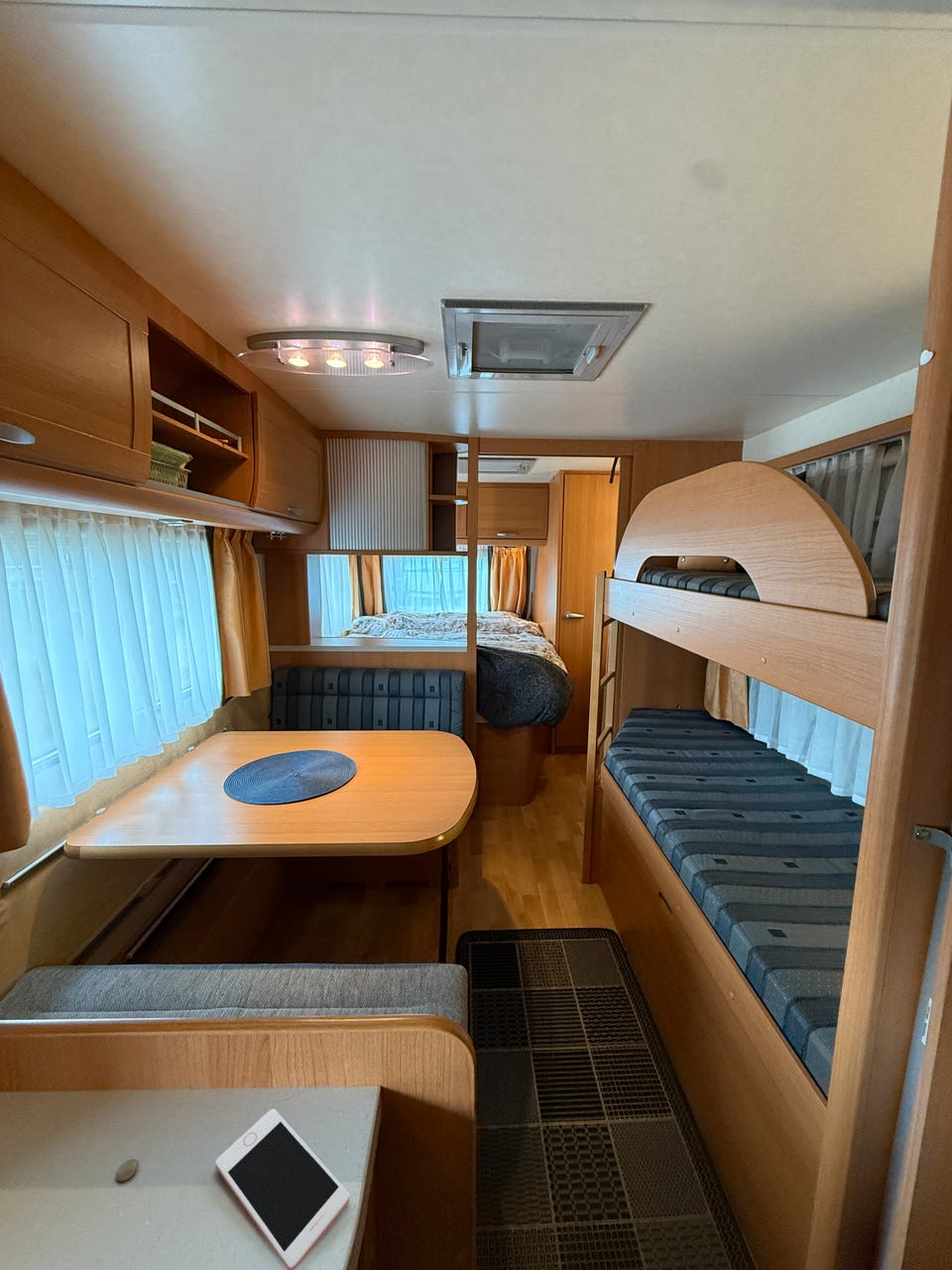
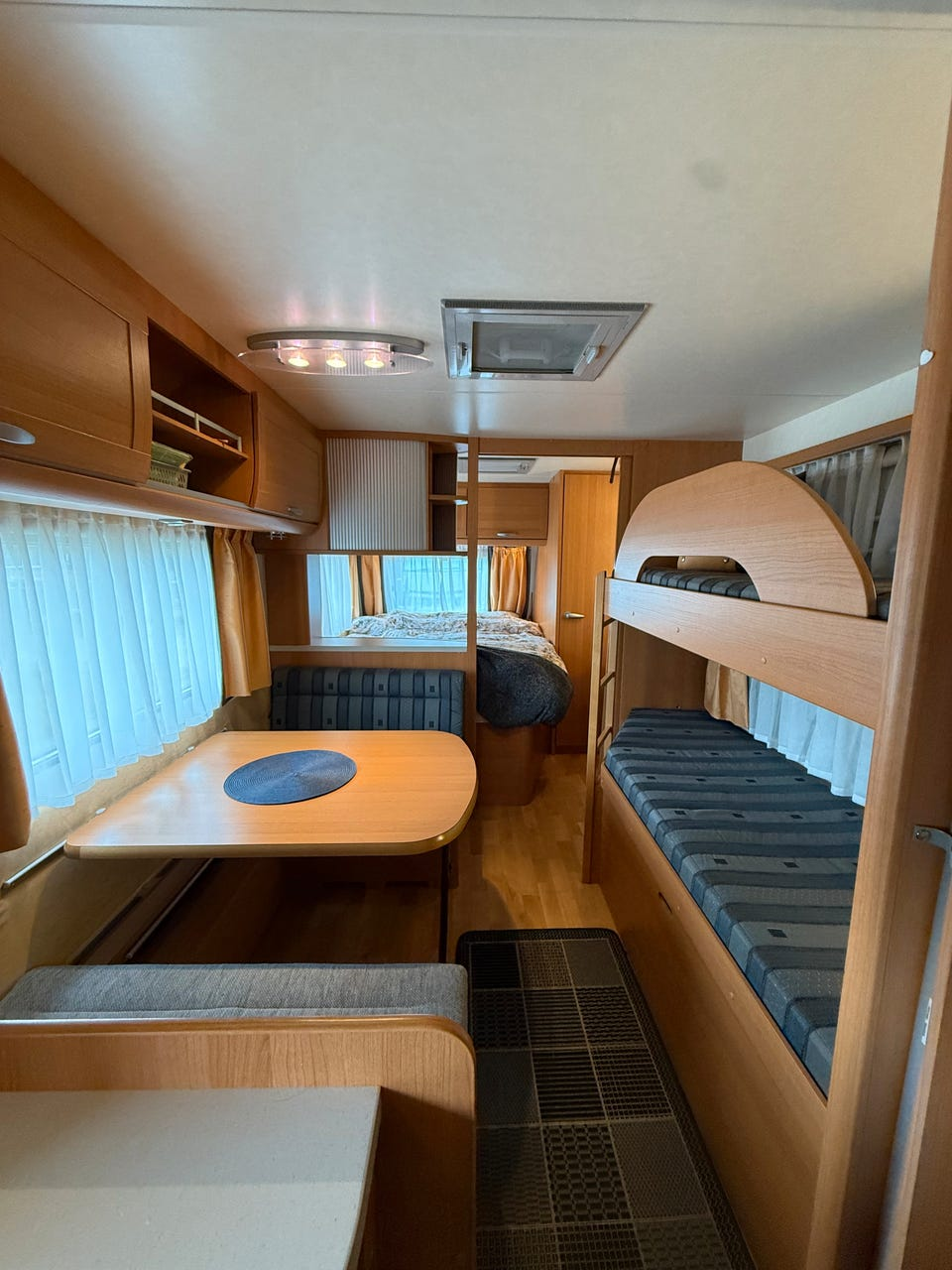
- coin (127, 1170)
- cell phone (281, 1180)
